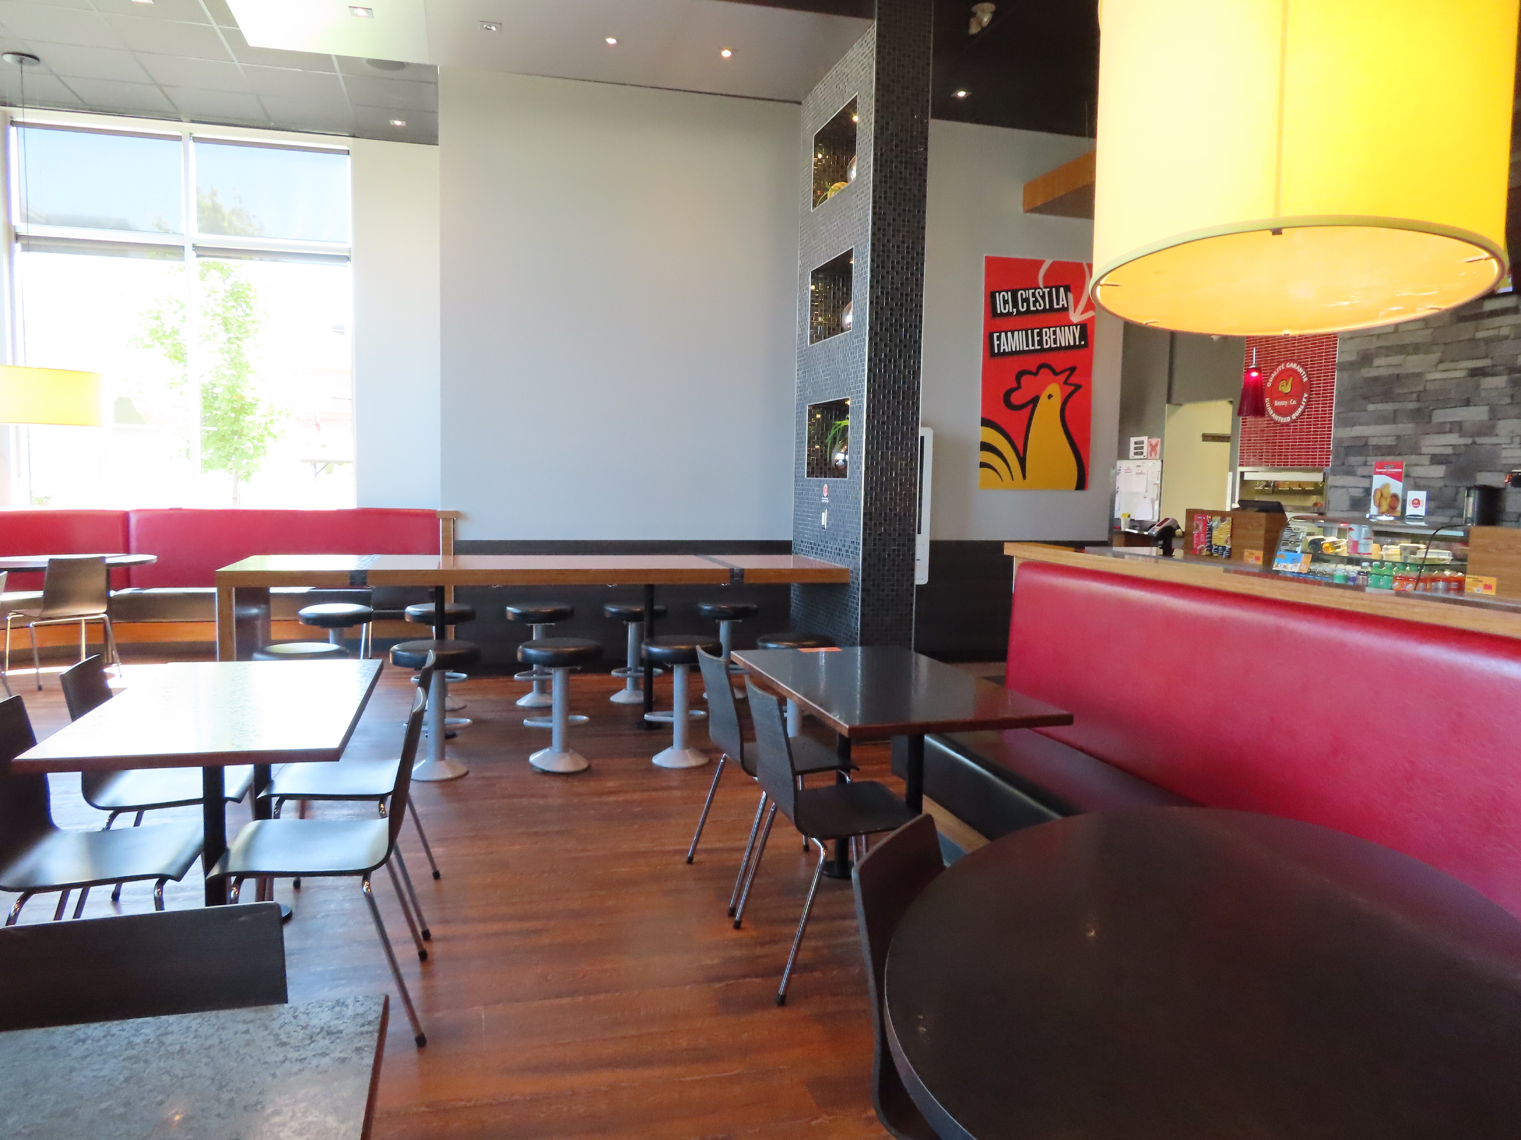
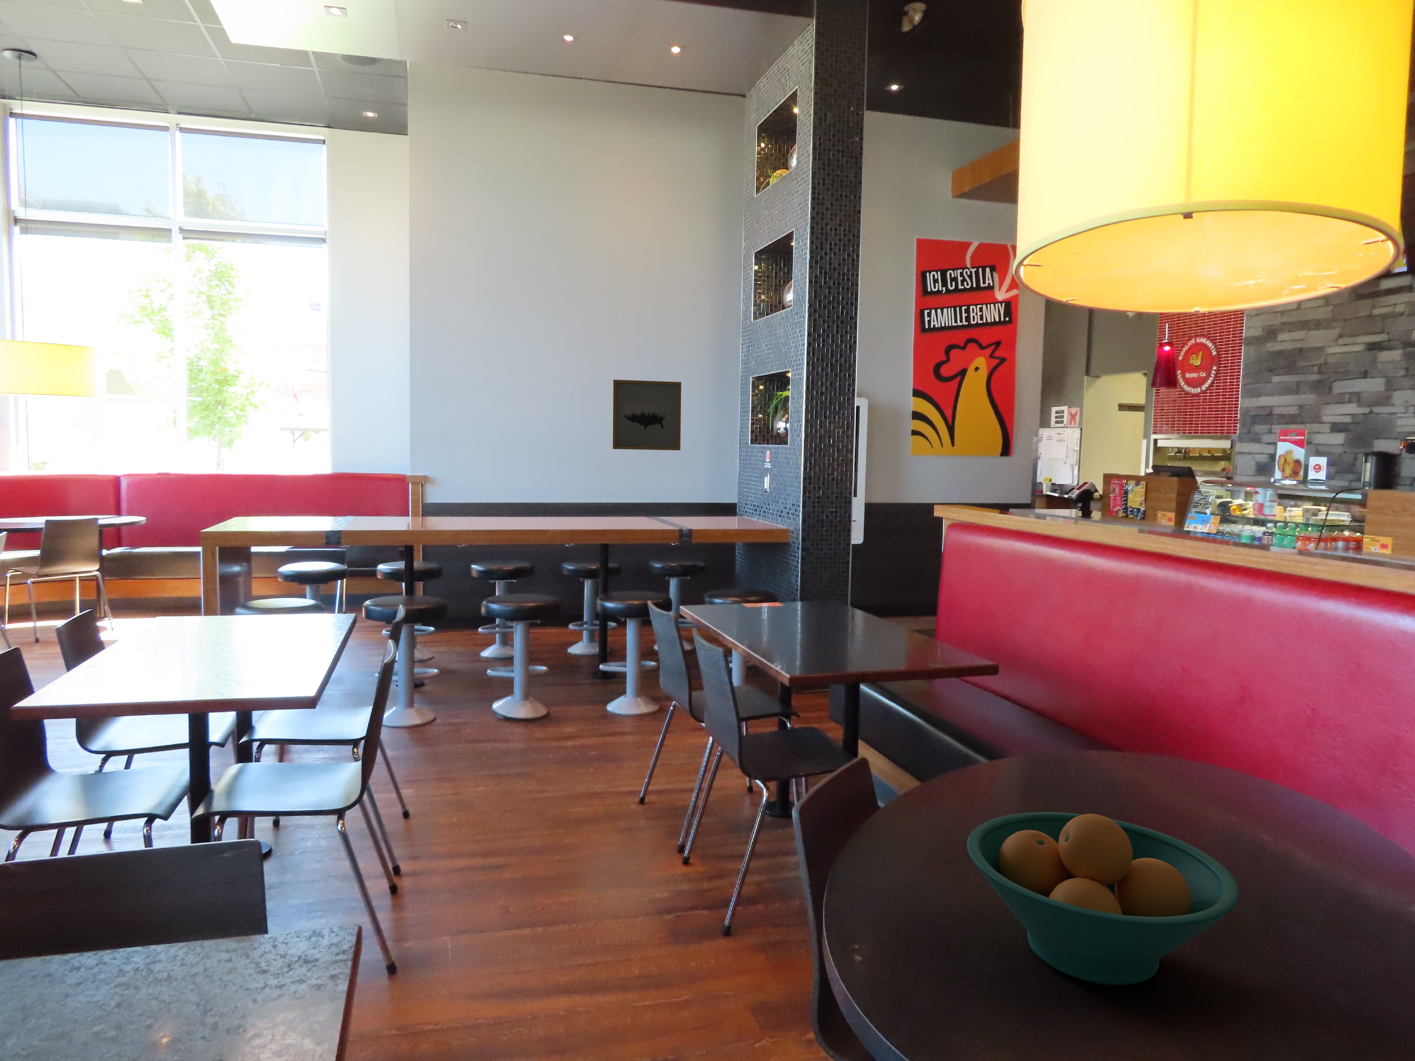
+ wall art (646, 415)
+ fruit bowl (1094, 885)
